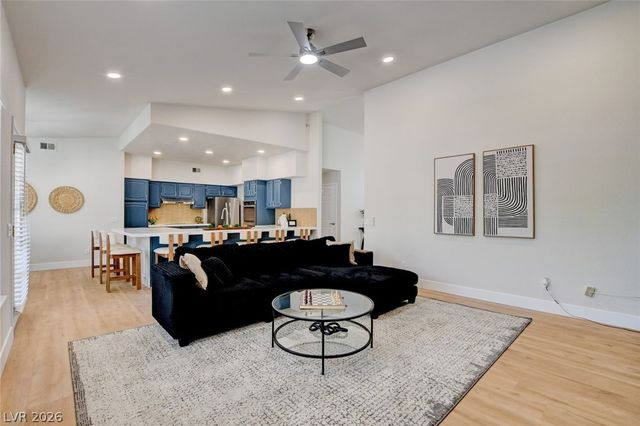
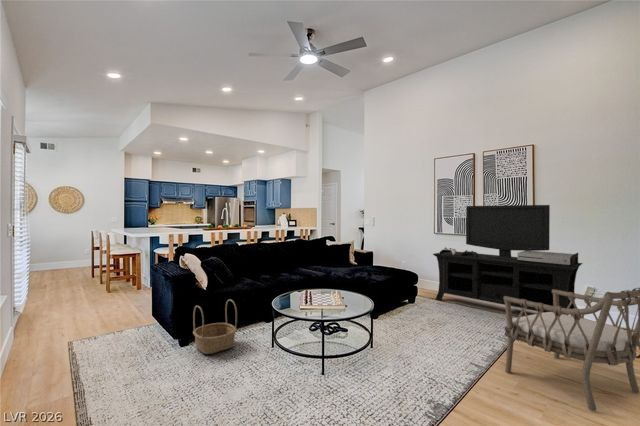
+ basket (215, 325)
+ armchair (576, 331)
+ media console (500, 257)
